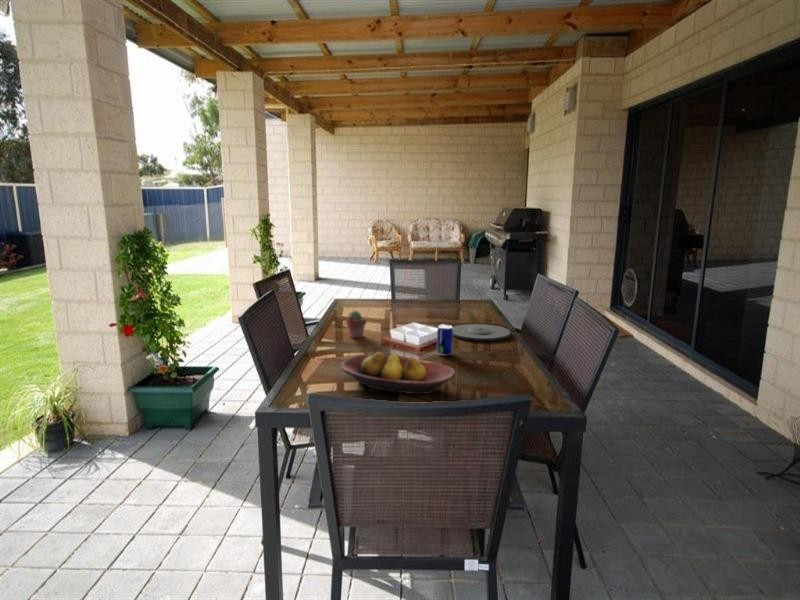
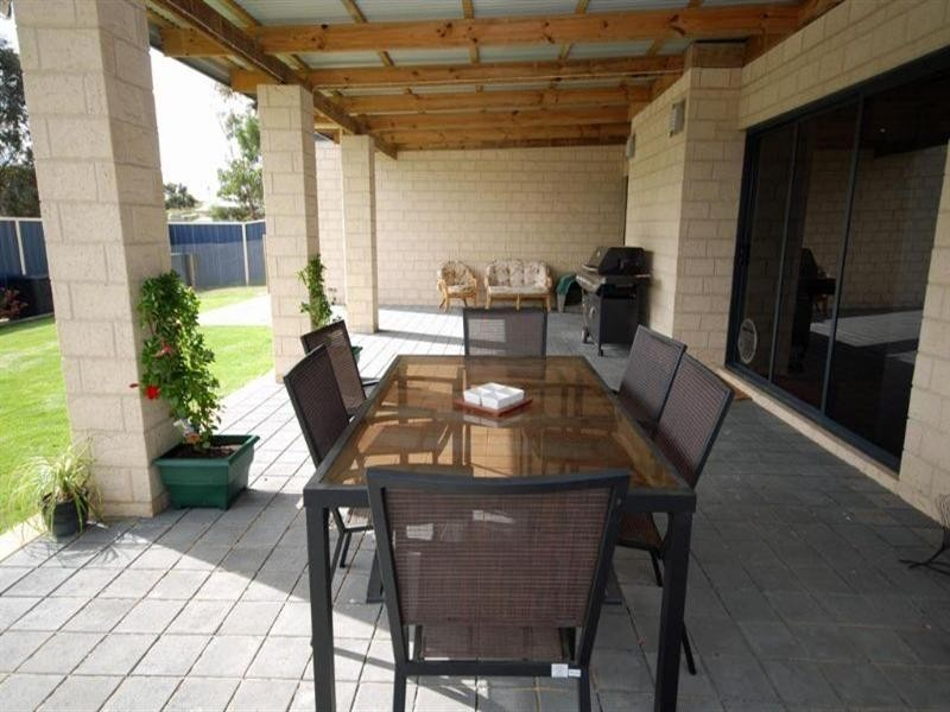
- fruit bowl (396, 369)
- beer can (444, 339)
- potted succulent (356, 323)
- plate (479, 330)
